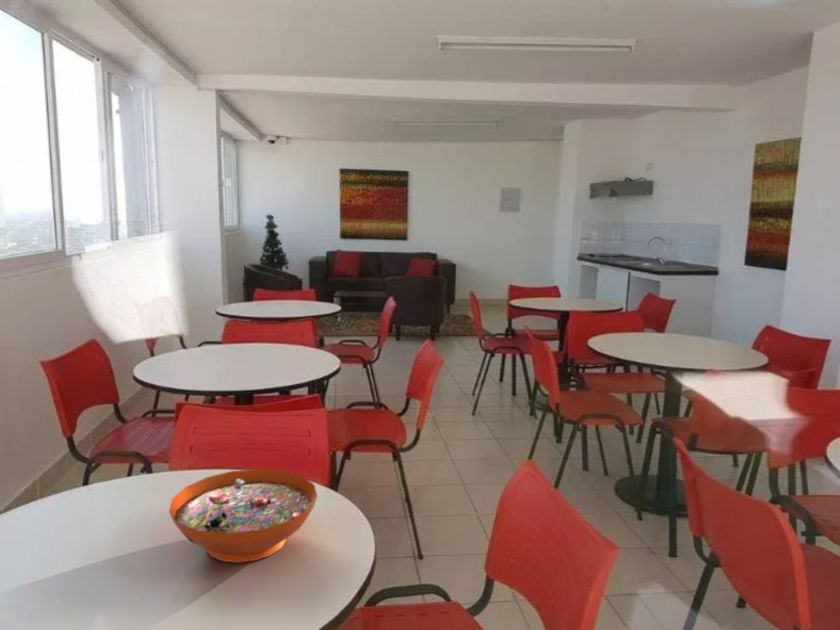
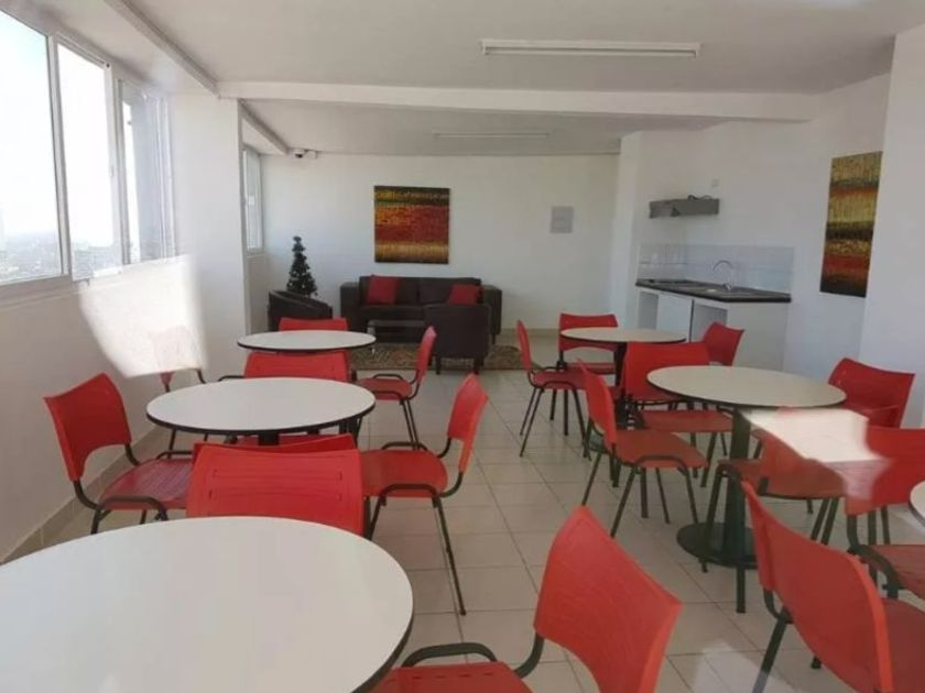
- decorative bowl (245, 519)
